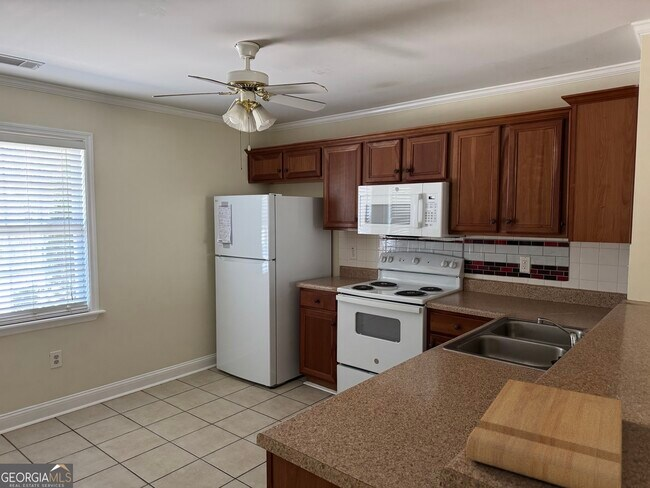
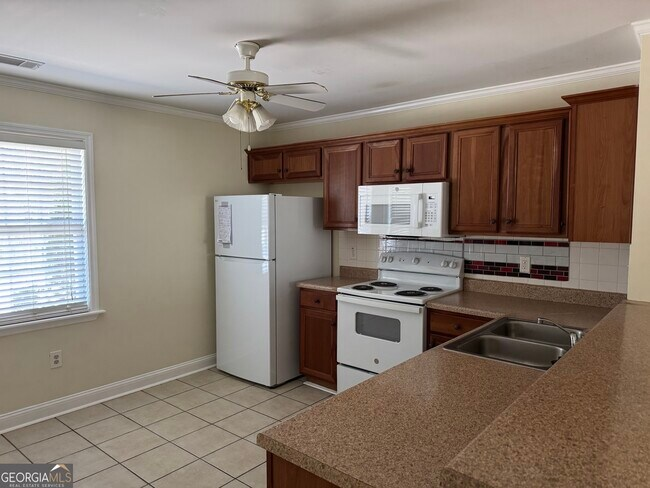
- cutting board (551, 426)
